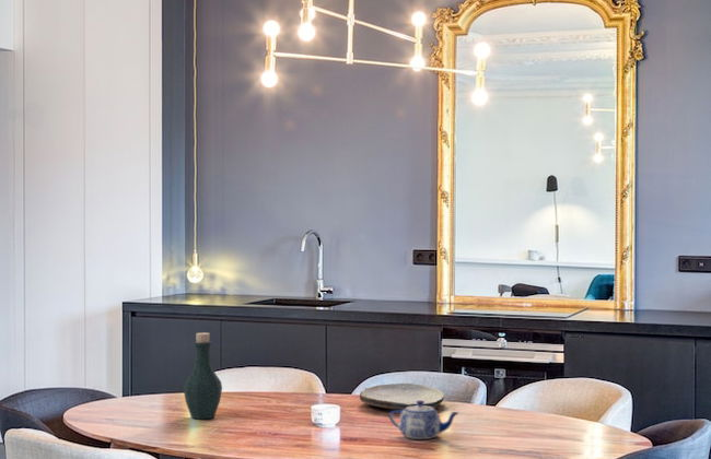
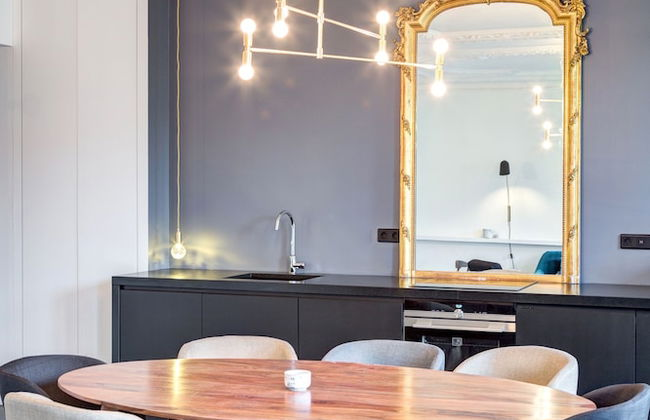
- teapot (423, 419)
- bottle (202, 375)
- plate (401, 397)
